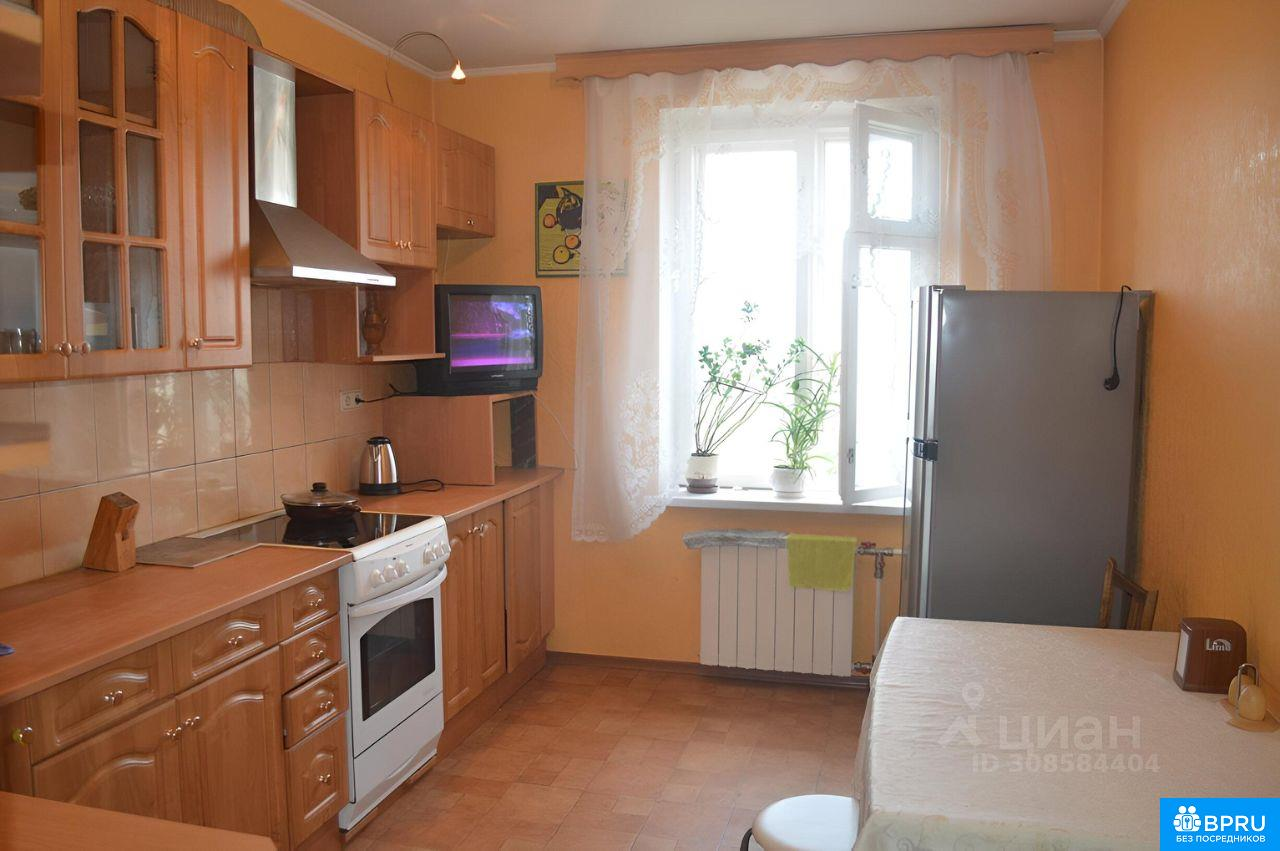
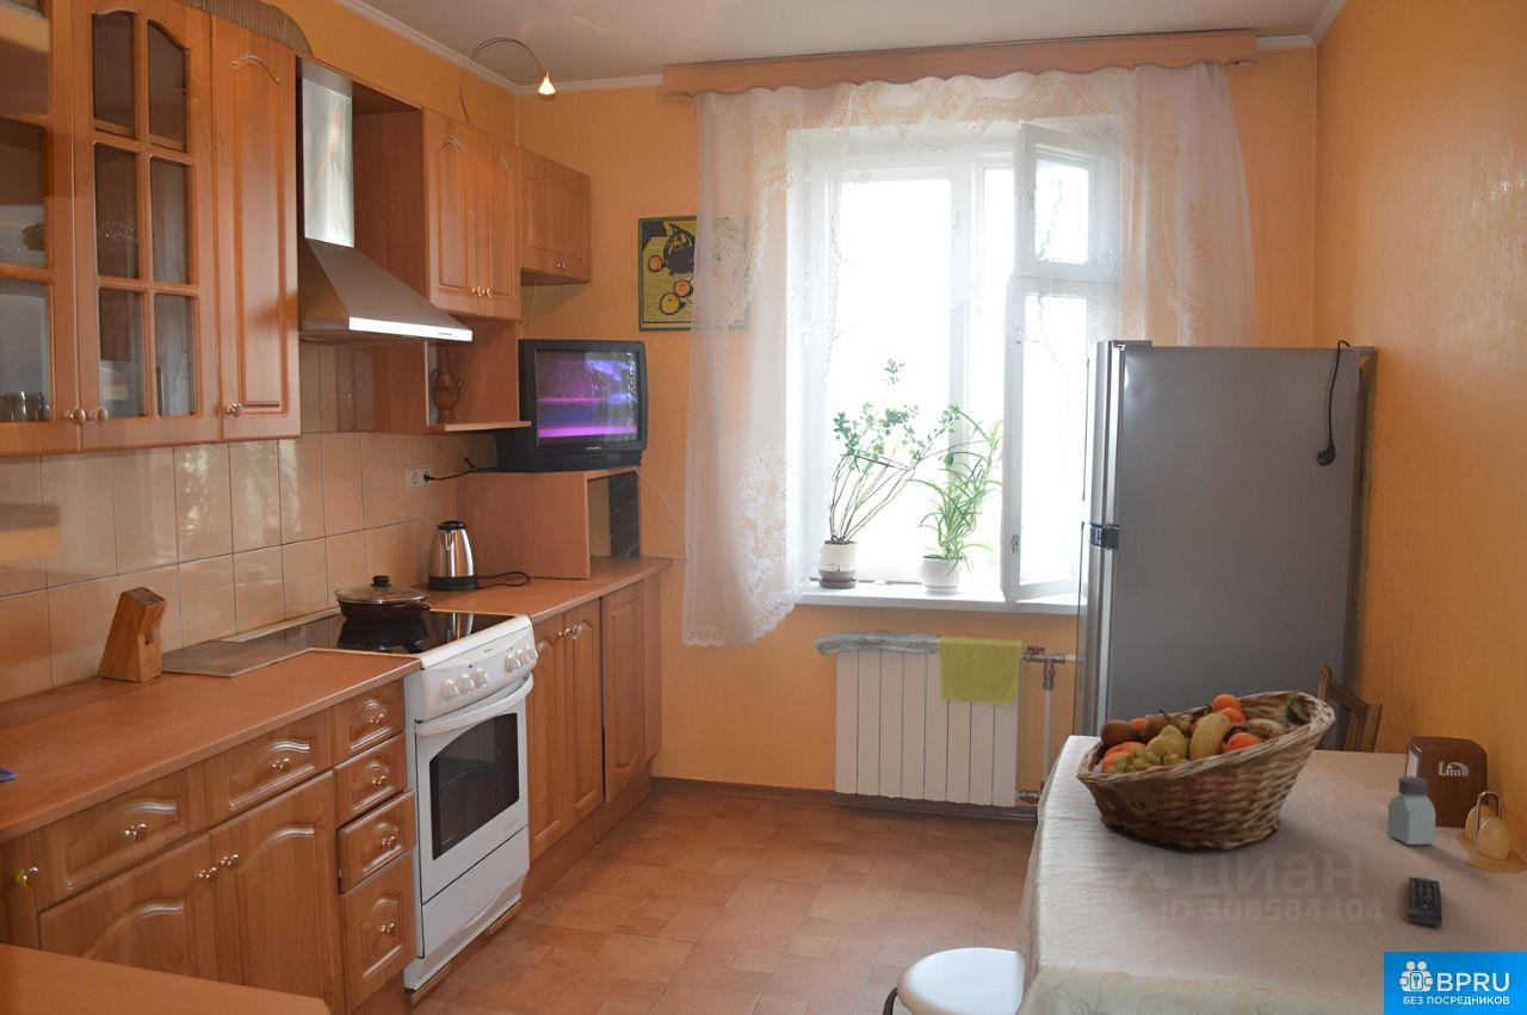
+ saltshaker (1411, 809)
+ remote control (1423, 897)
+ fruit basket (1200, 759)
